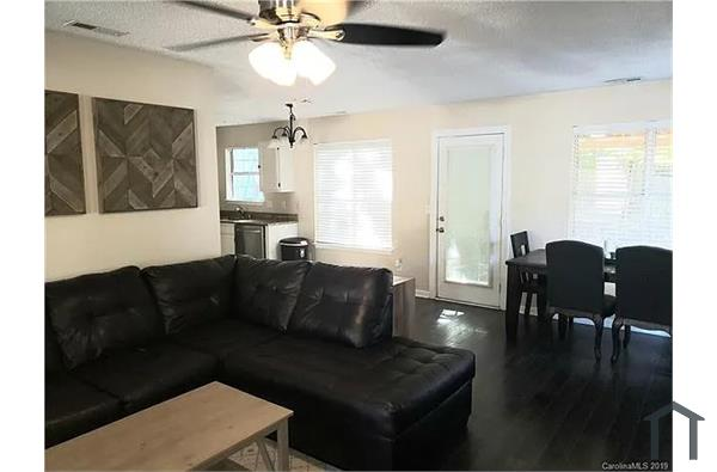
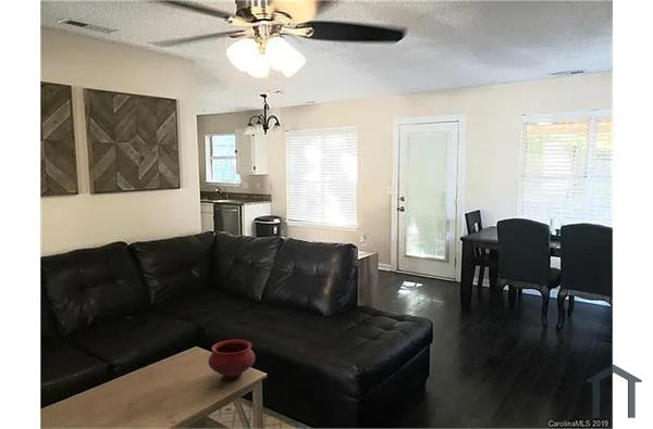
+ bowl (232, 361)
